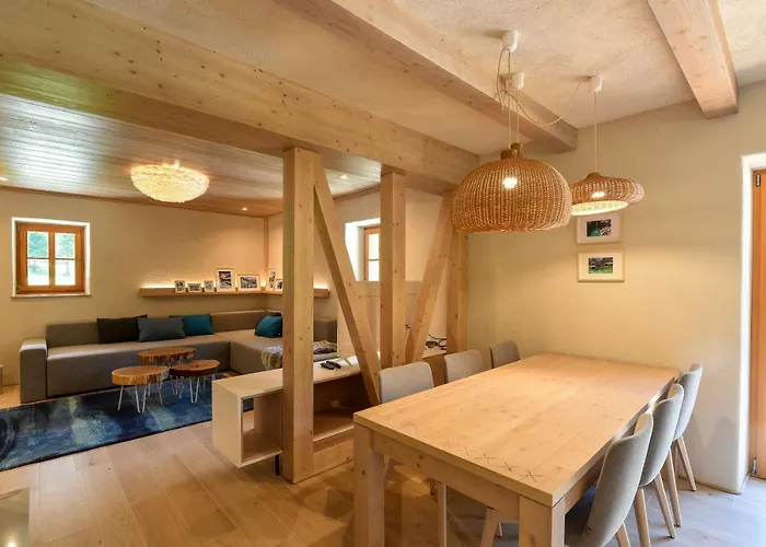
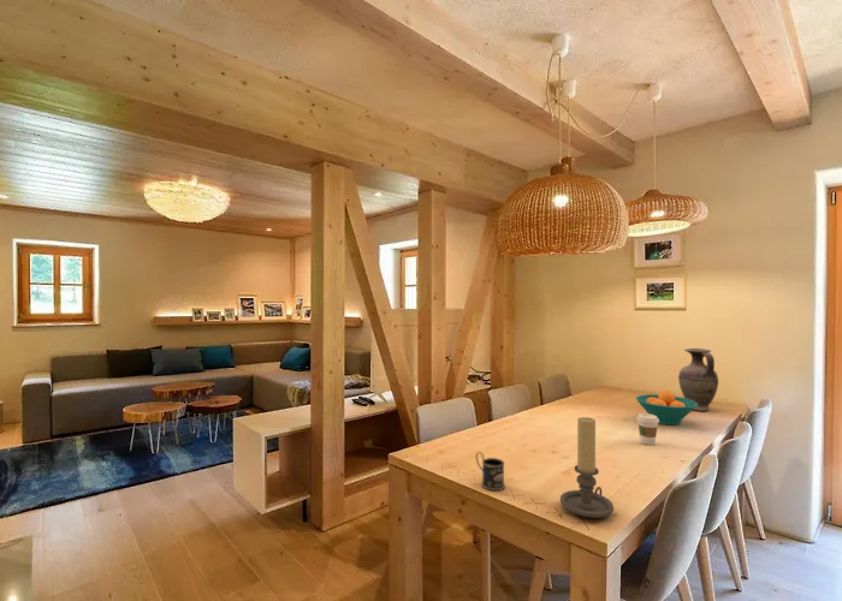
+ fruit bowl (665, 406)
+ mug (488, 469)
+ candle holder (588, 462)
+ vase (698, 379)
+ coffee cup (647, 429)
